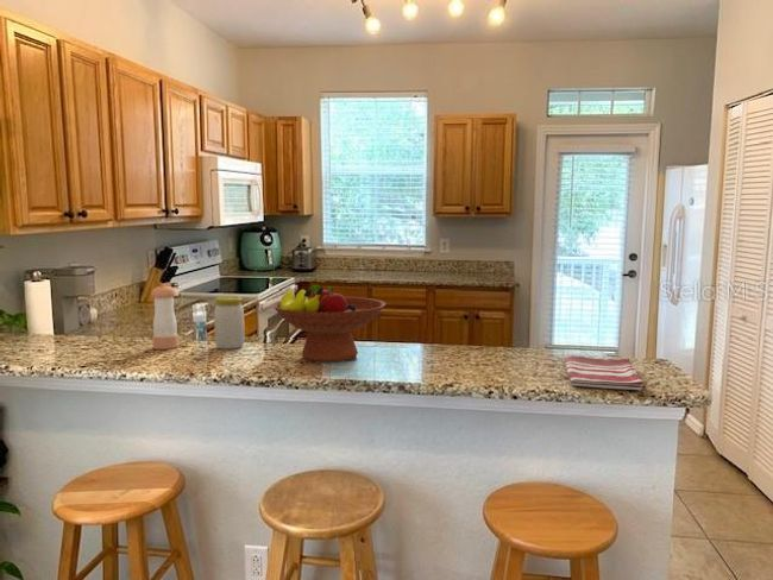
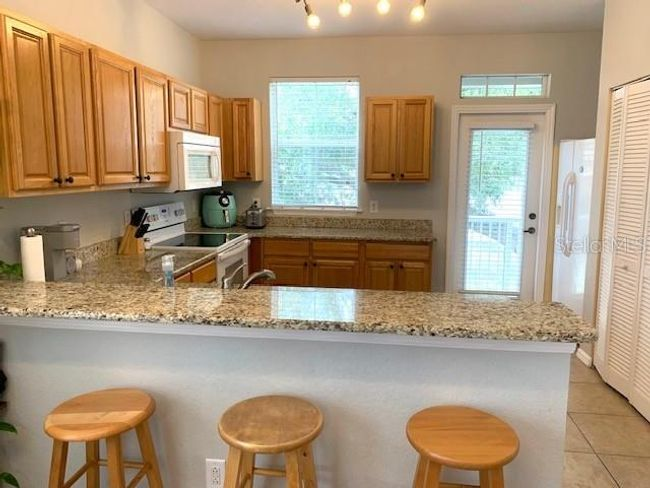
- fruit bowl (329, 320)
- dish towel (601, 371)
- jar (228, 322)
- pepper shaker (164, 315)
